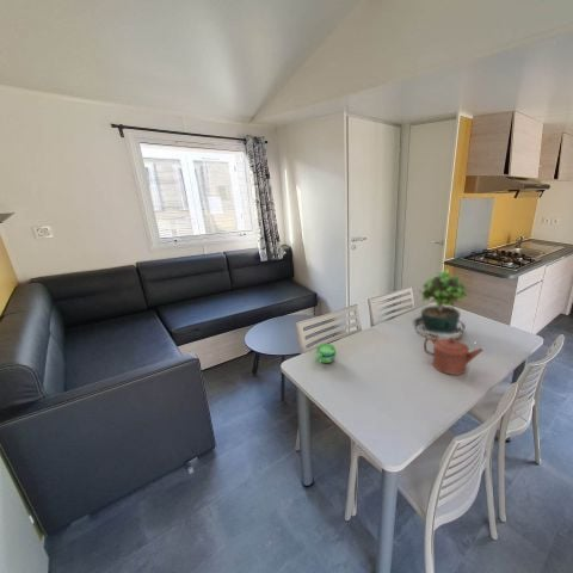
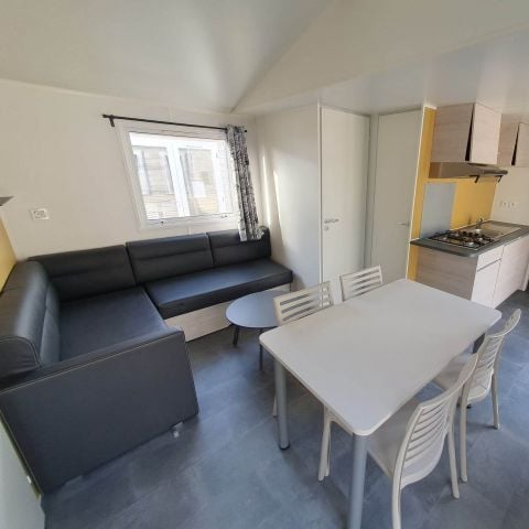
- cup (325, 355)
- teapot (450, 352)
- potted plant (445, 302)
